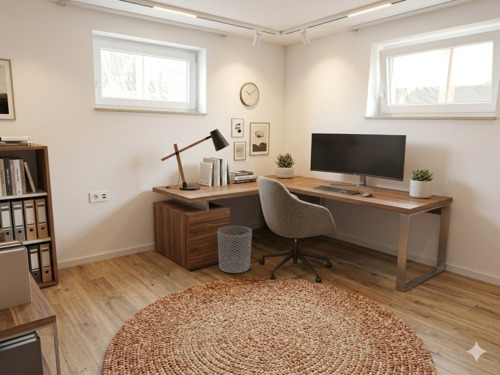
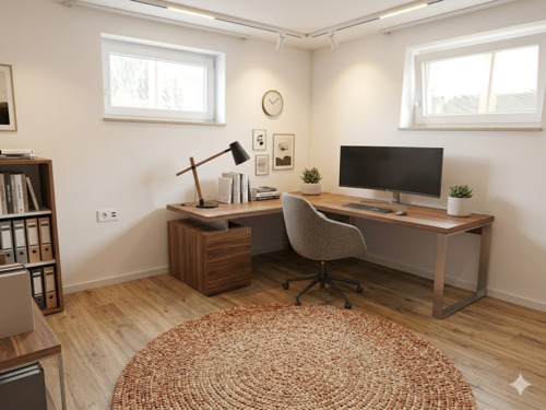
- waste bin (234, 248)
